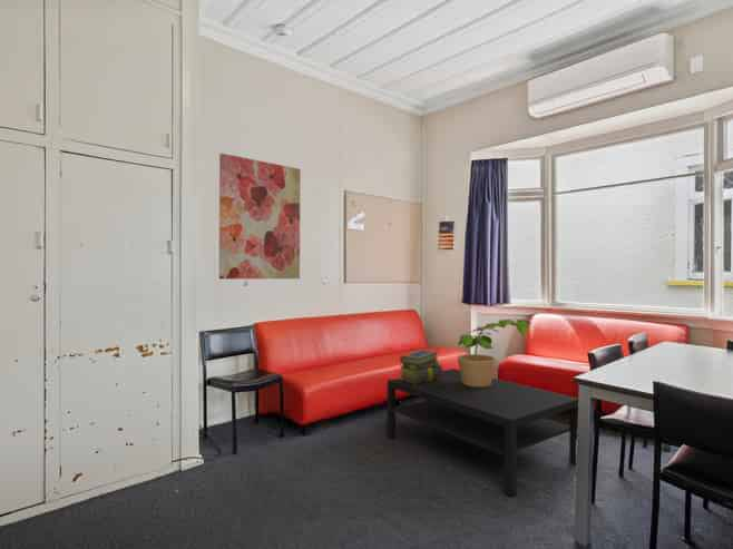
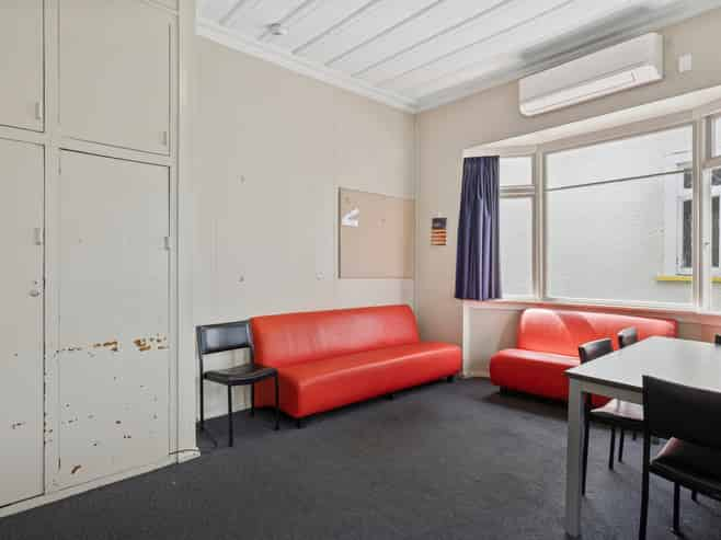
- wall art (262, 219)
- coffee table (476, 418)
- stack of books (420, 365)
- potted plant (487, 355)
